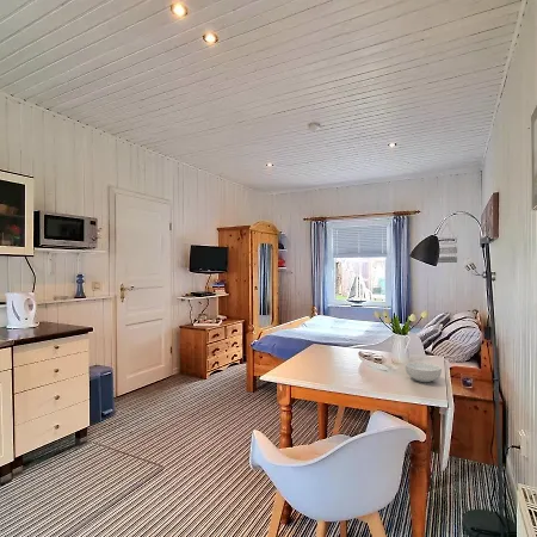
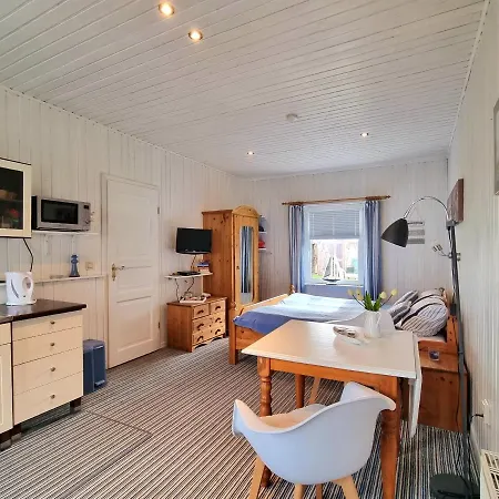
- cereal bowl (422, 372)
